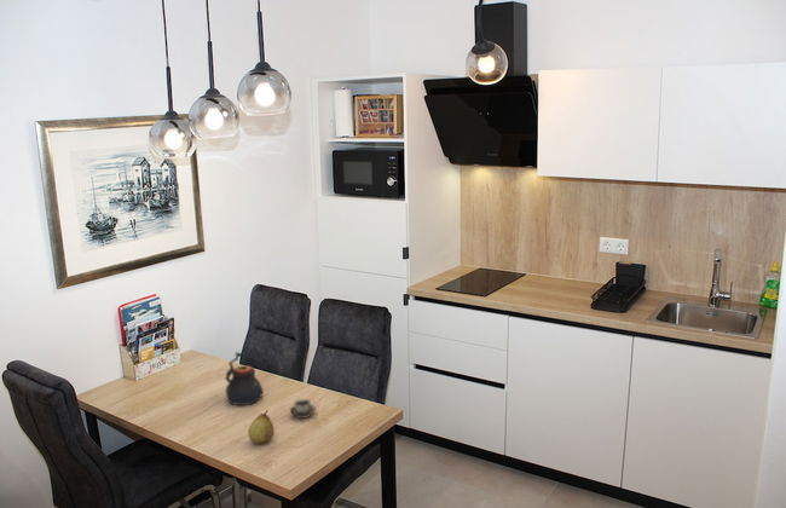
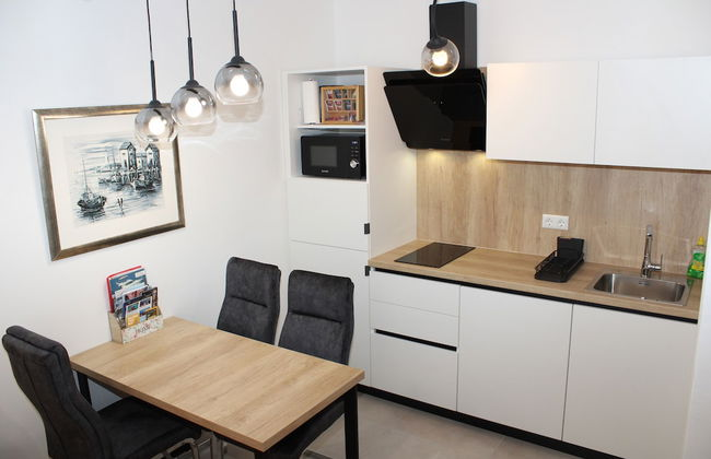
- teapot (242, 376)
- cup (302, 408)
- fruit (260, 426)
